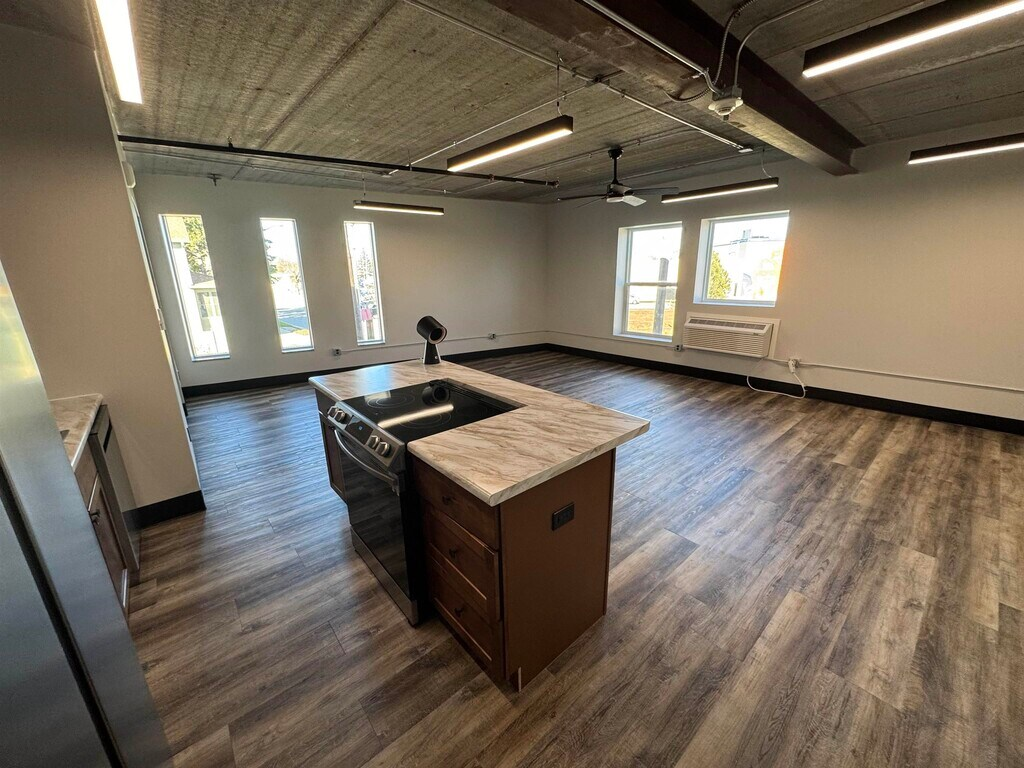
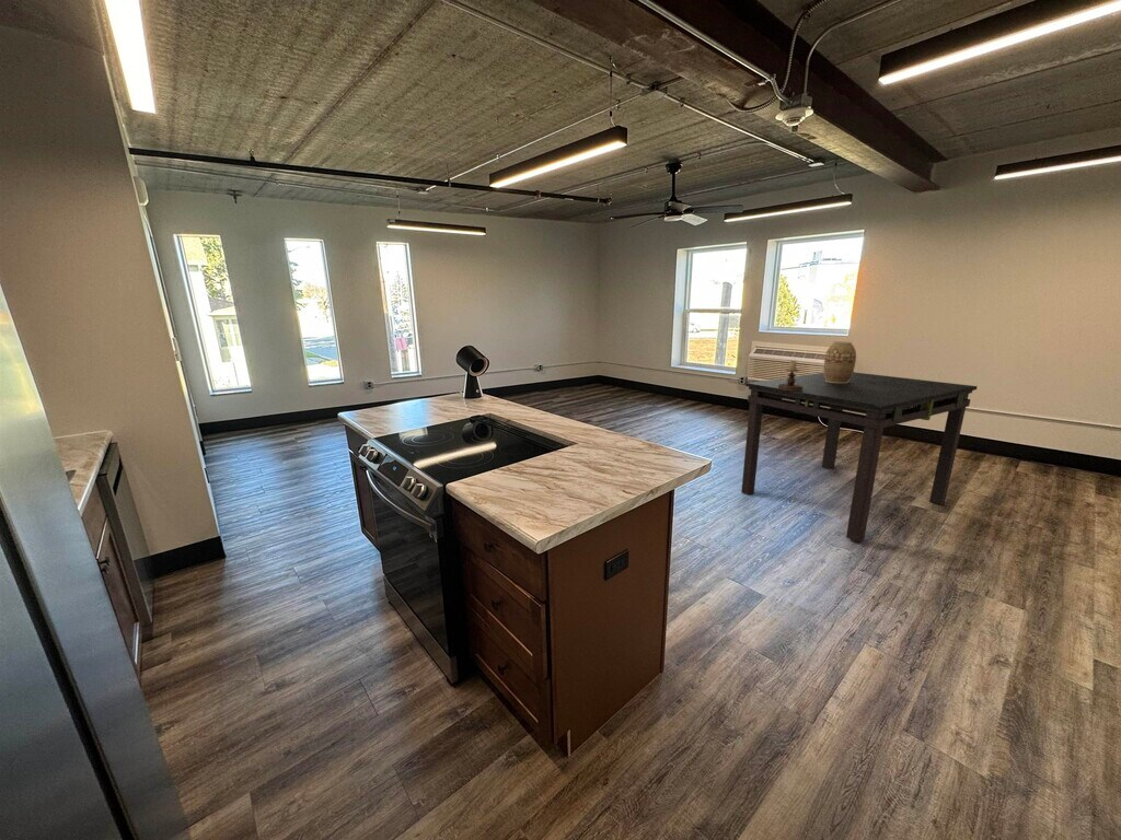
+ vase (840, 361)
+ candlestick (791, 374)
+ dining table (837, 442)
